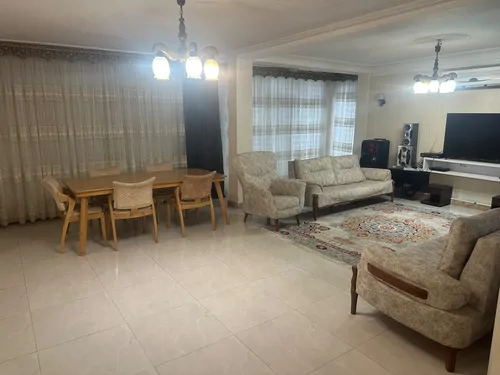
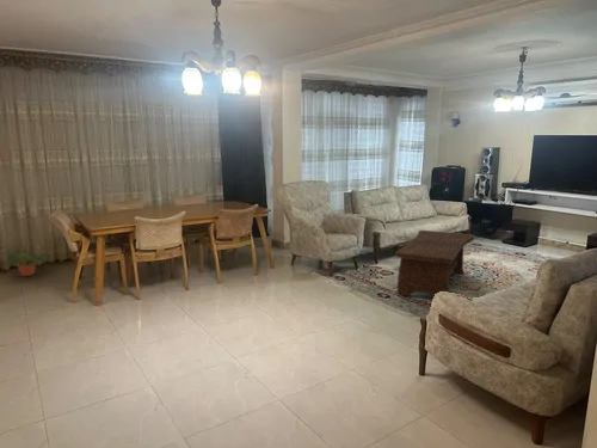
+ coffee table (435, 263)
+ potted plant (30, 262)
